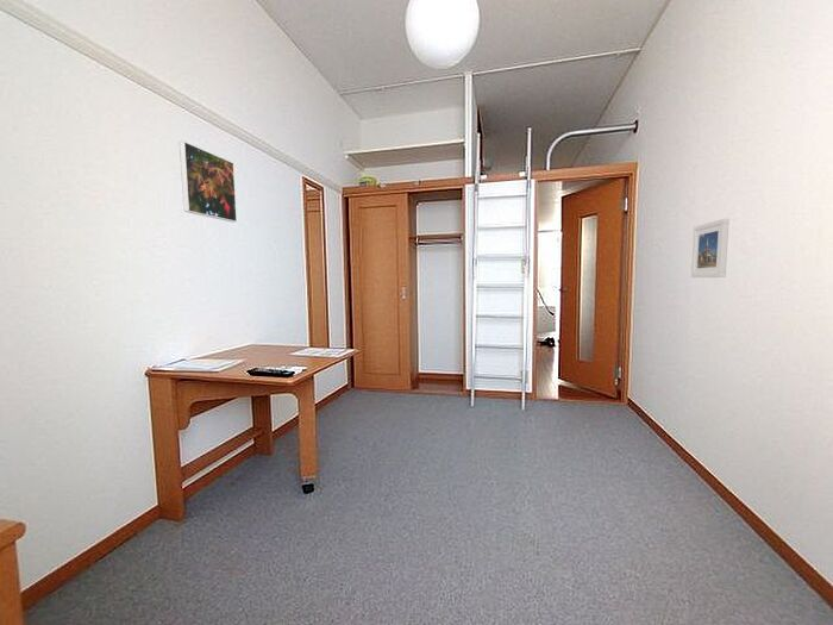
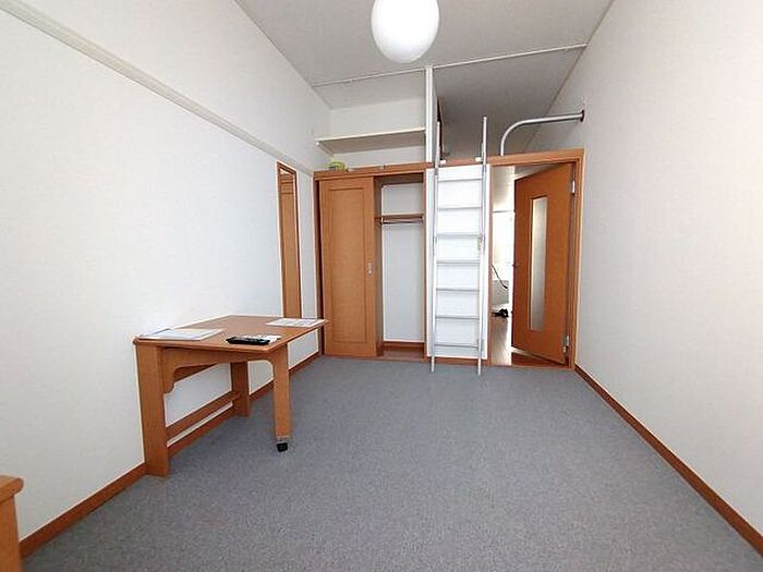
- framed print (708, 250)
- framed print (209, 185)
